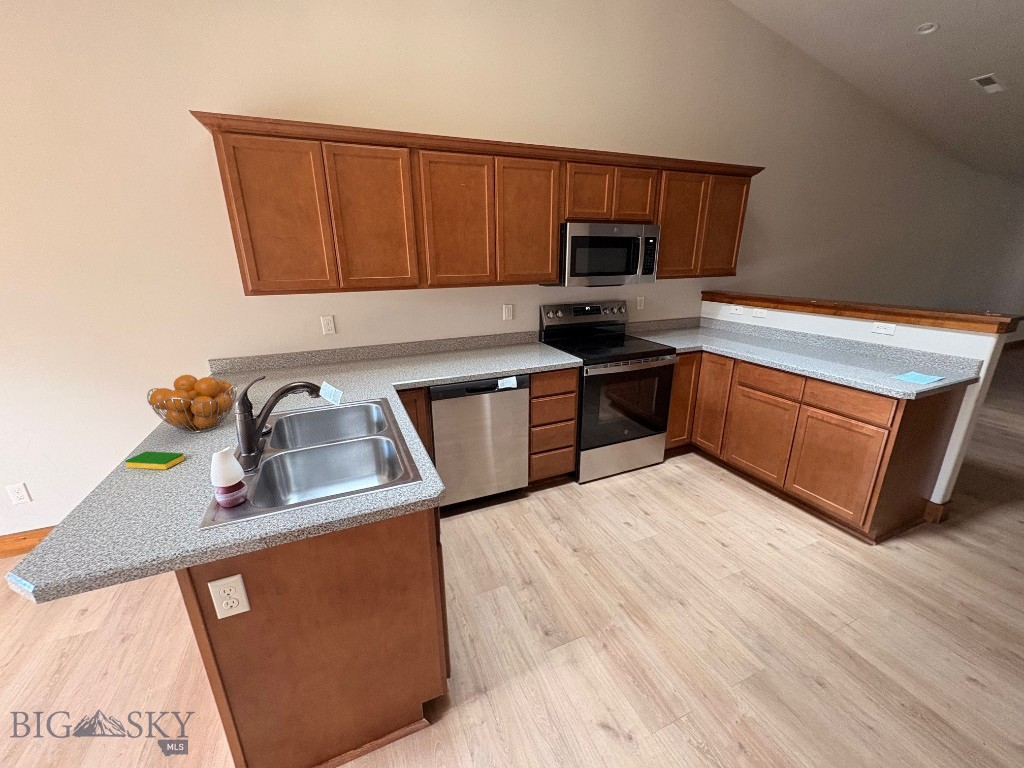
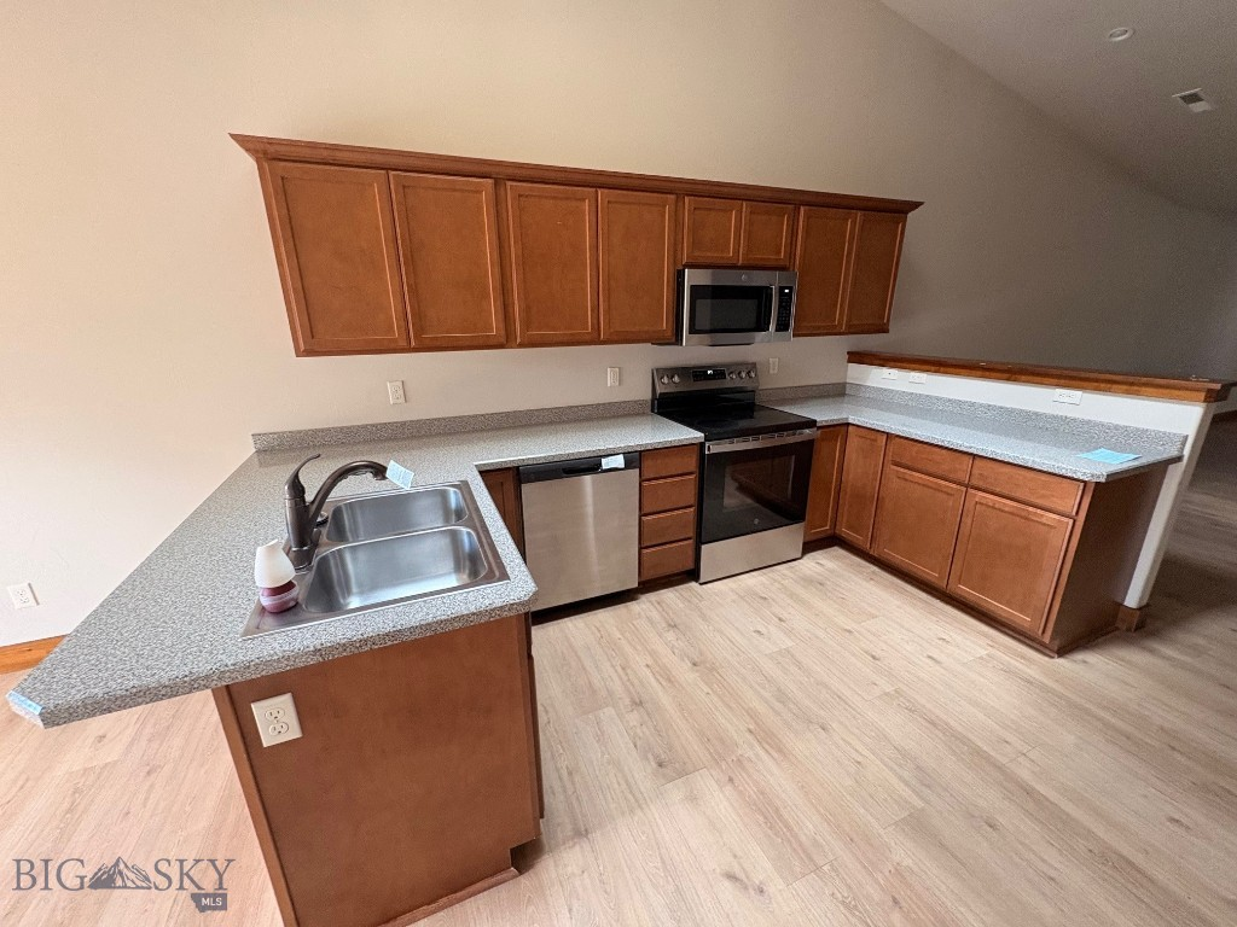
- dish sponge (155, 460)
- fruit basket (196, 402)
